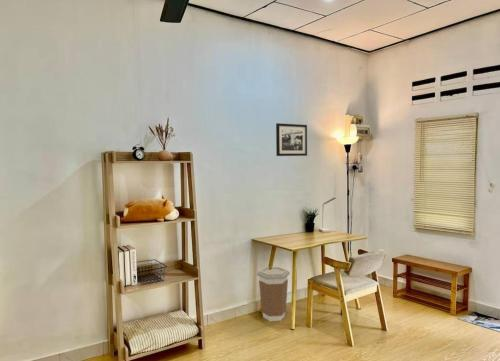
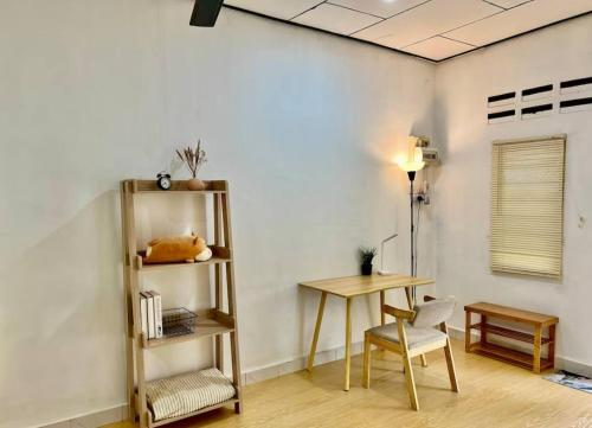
- picture frame (292, 140)
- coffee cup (273, 293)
